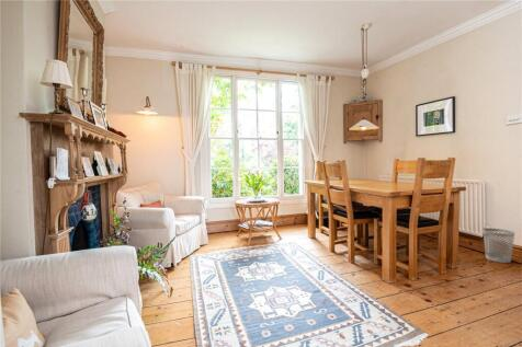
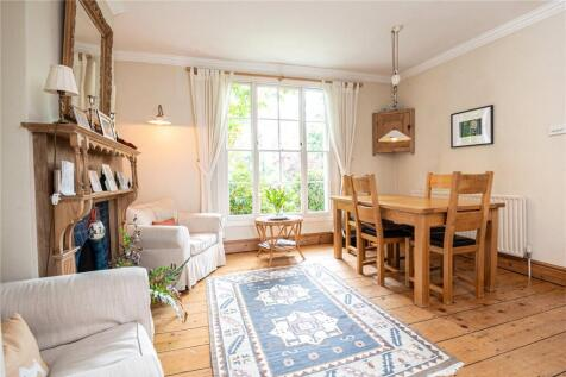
- wastebasket (498, 245)
